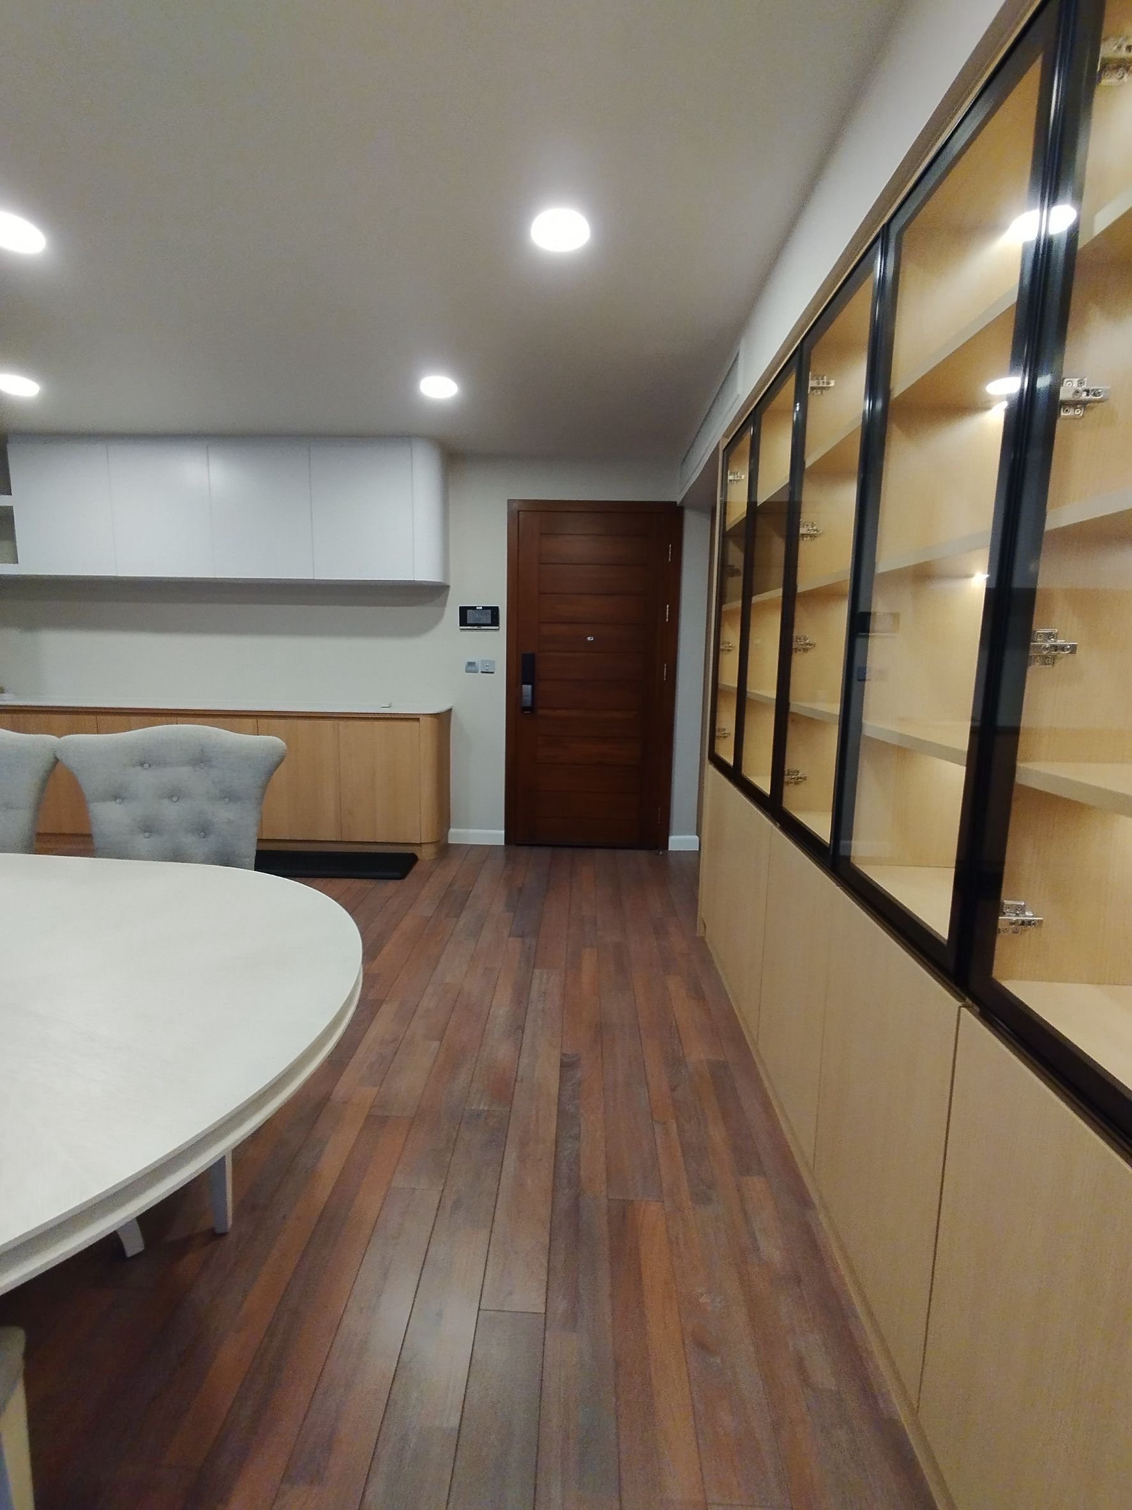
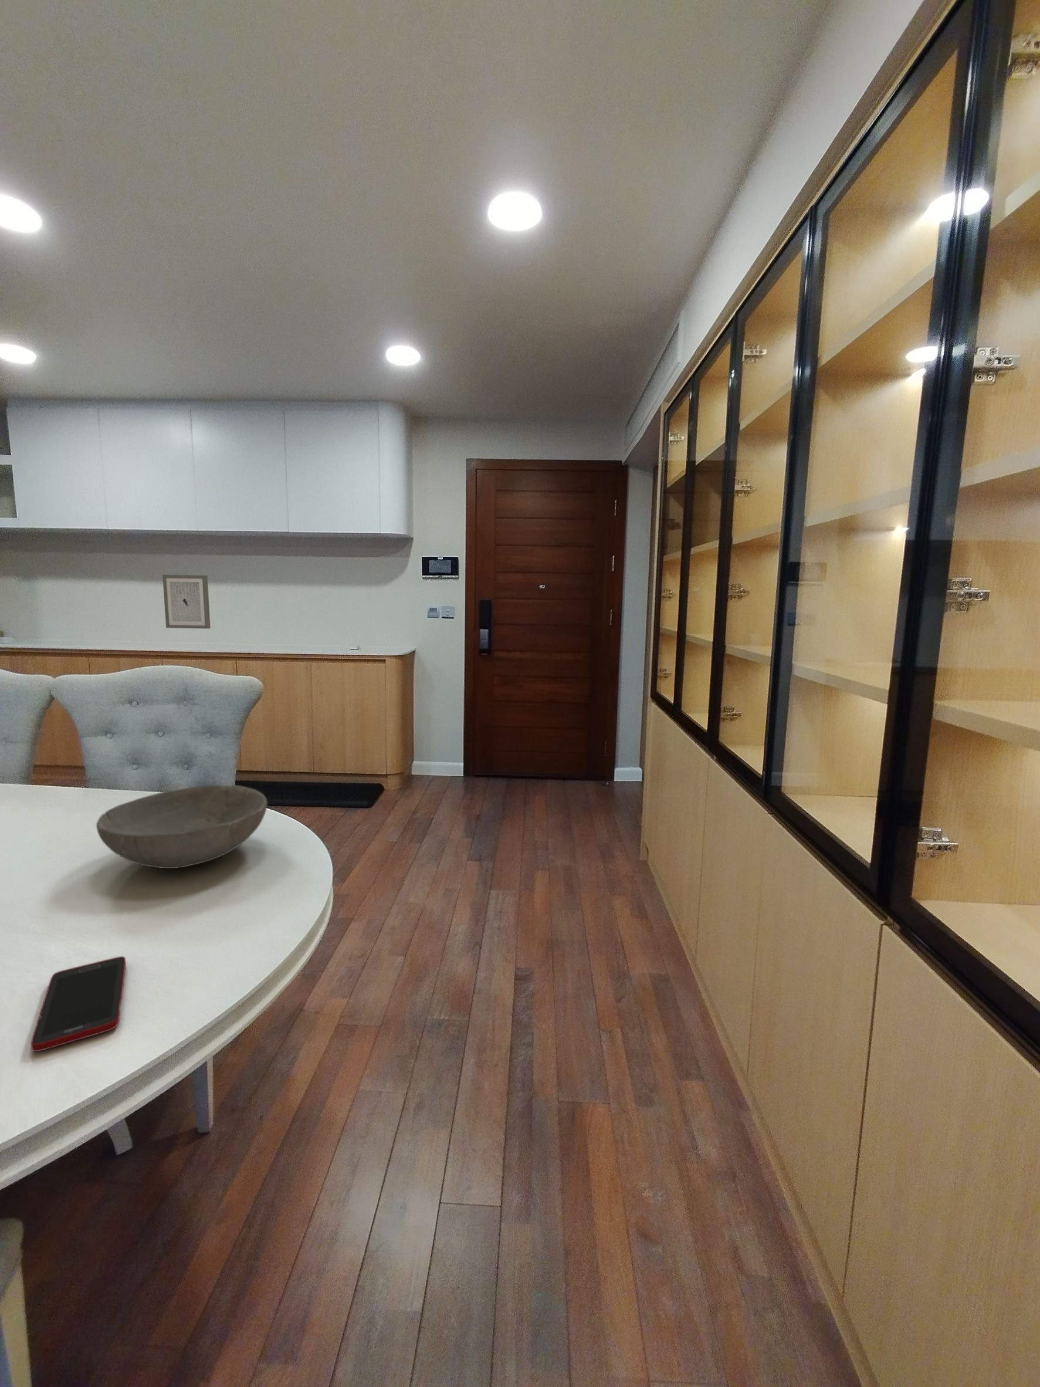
+ bowl (188, 832)
+ wall art (187, 602)
+ cell phone (83, 999)
